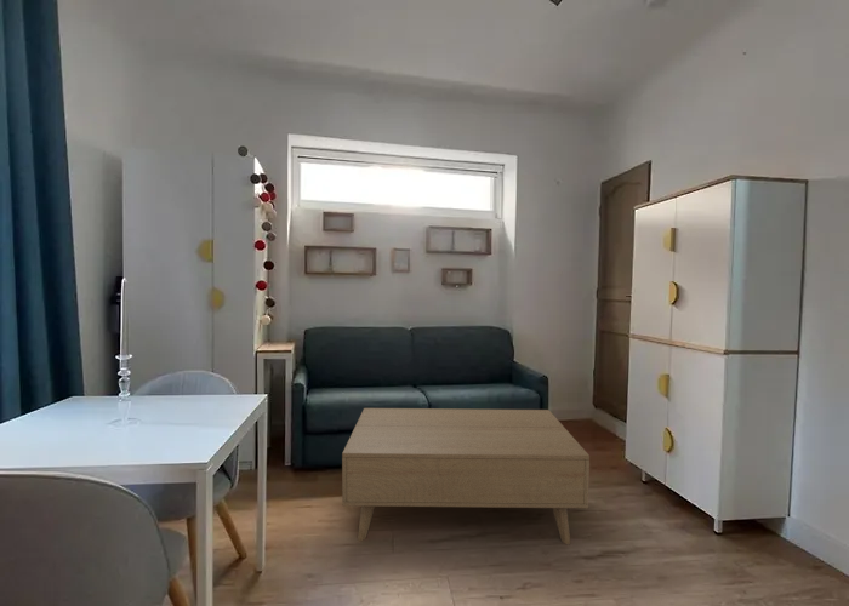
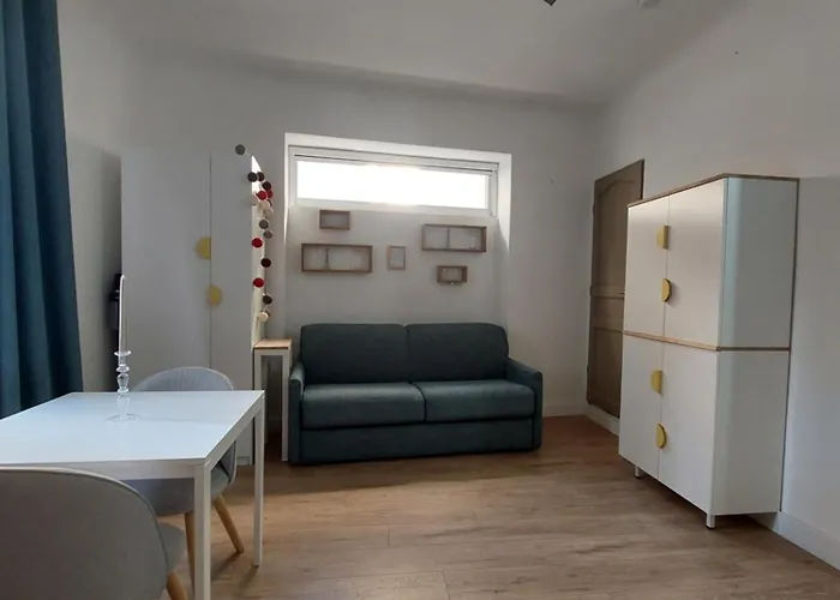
- coffee table (458, 469)
